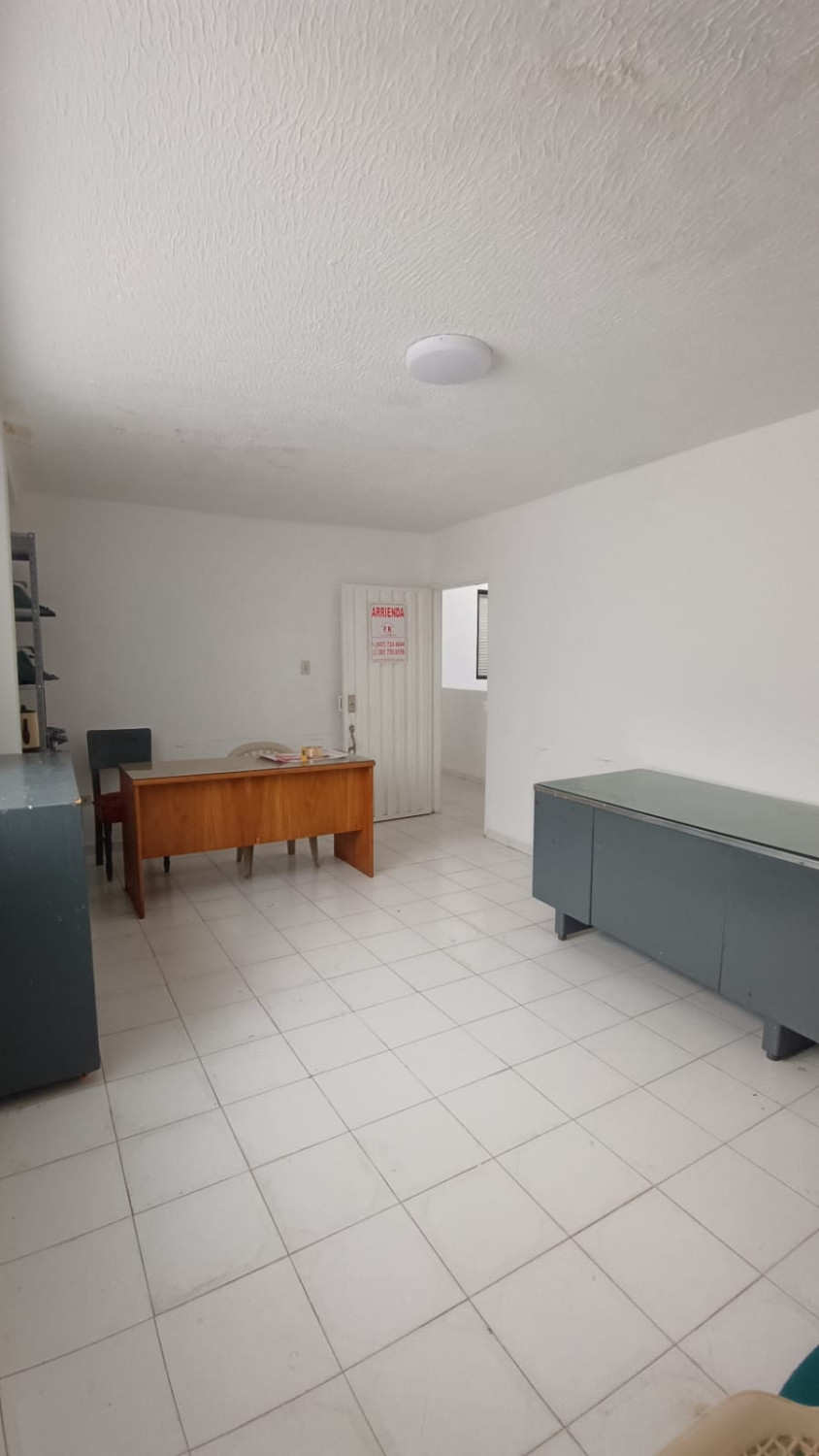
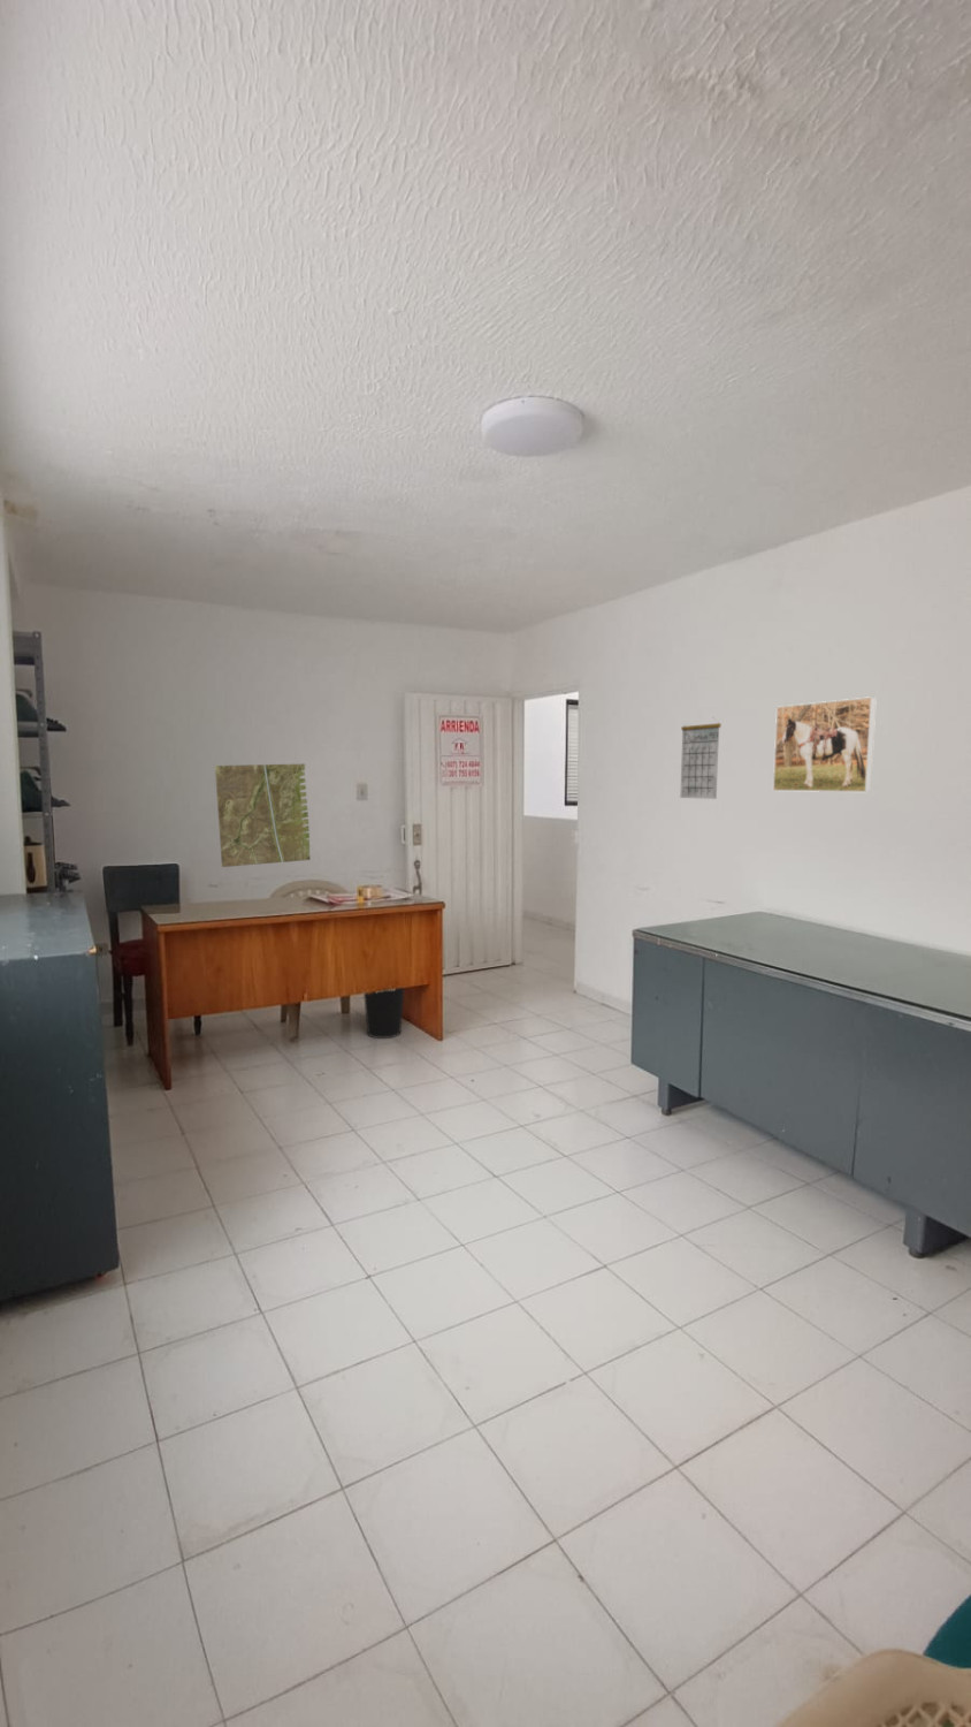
+ calendar (699, 753)
+ wastebasket (383, 1008)
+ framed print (820, 746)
+ road map (263, 814)
